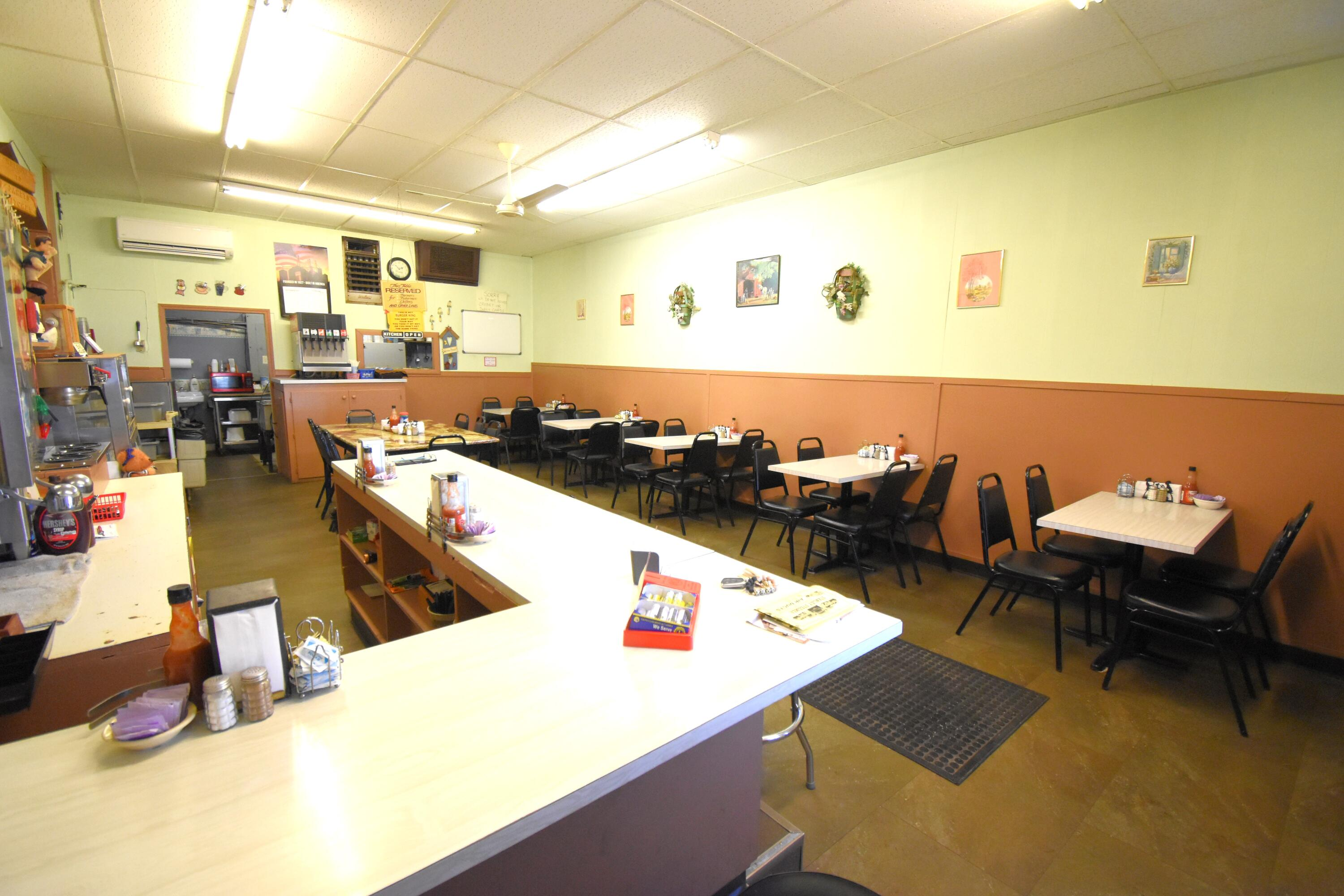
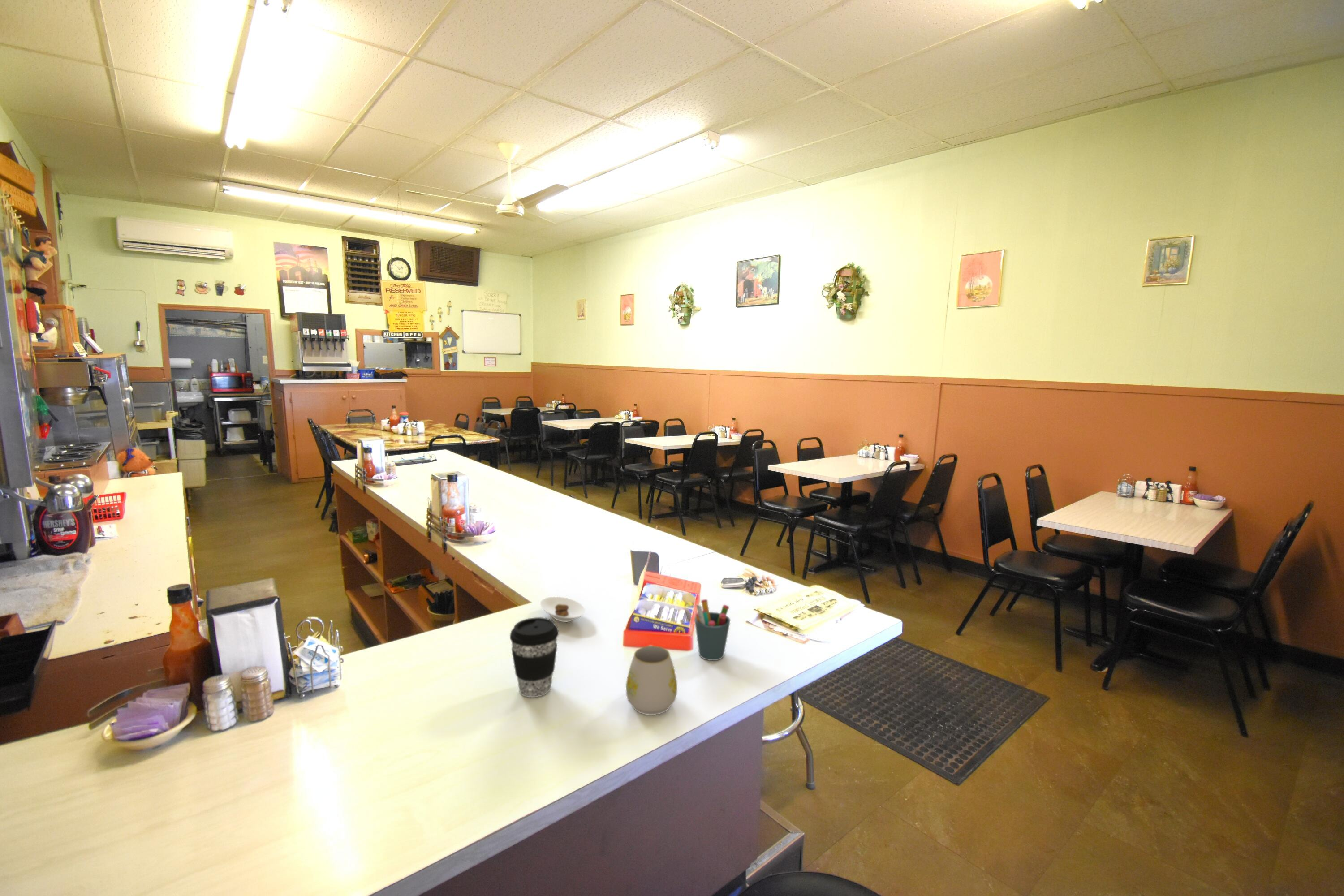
+ pen holder (712, 627)
+ coffee cup (535, 657)
+ mug (651, 675)
+ saucer (562, 611)
